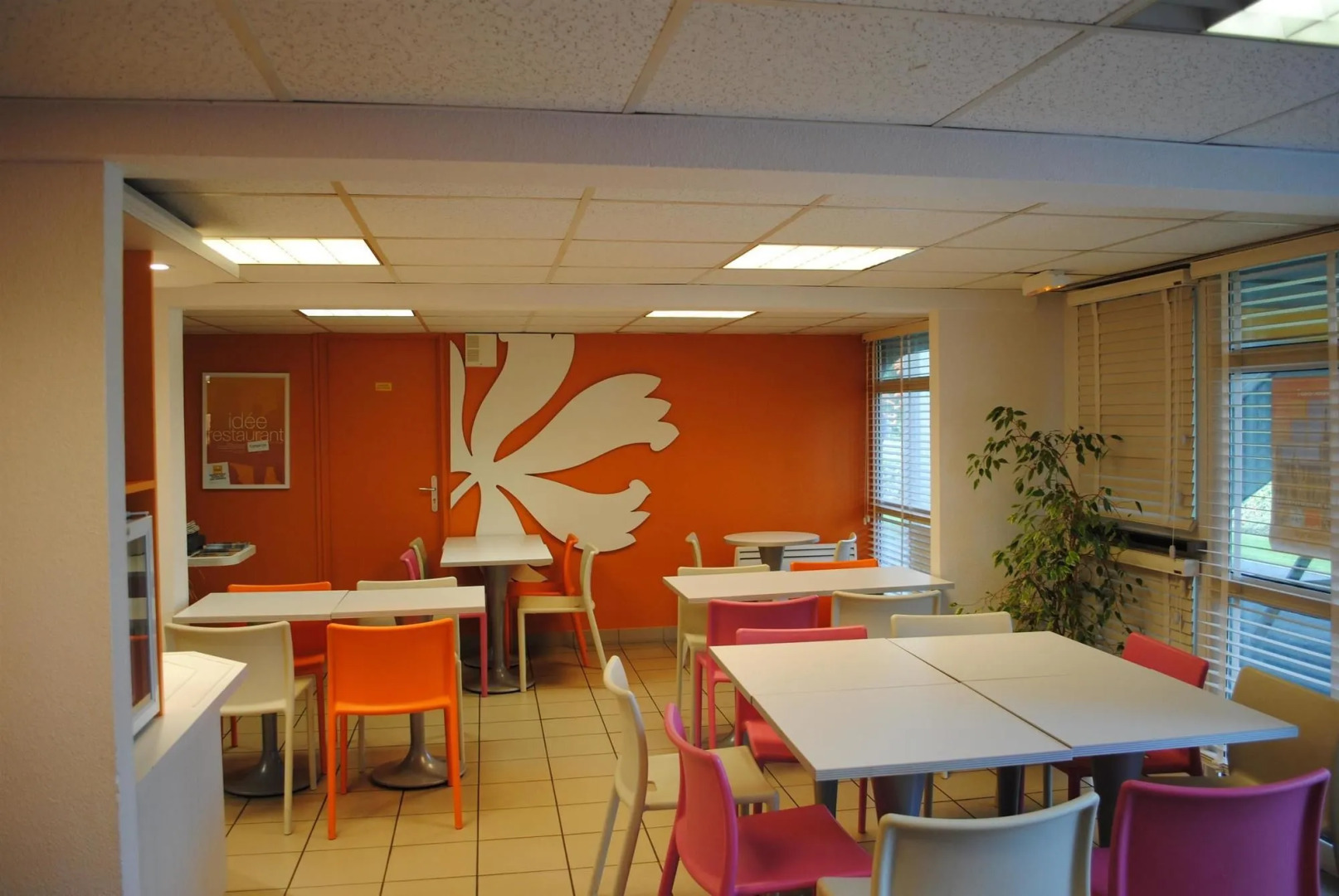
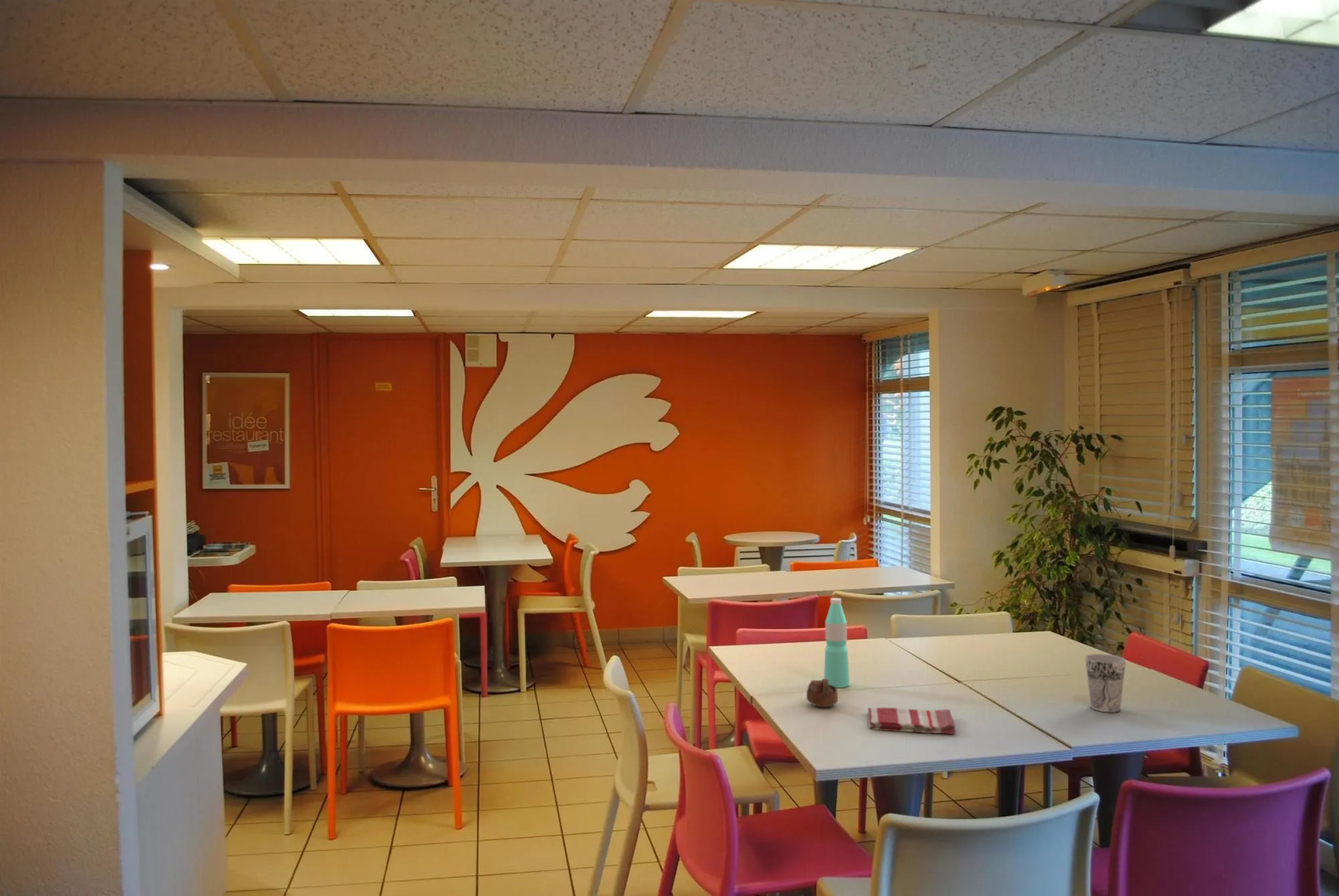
+ cup (820, 690)
+ cup (1105, 683)
+ water bottle (836, 641)
+ dish towel (910, 718)
